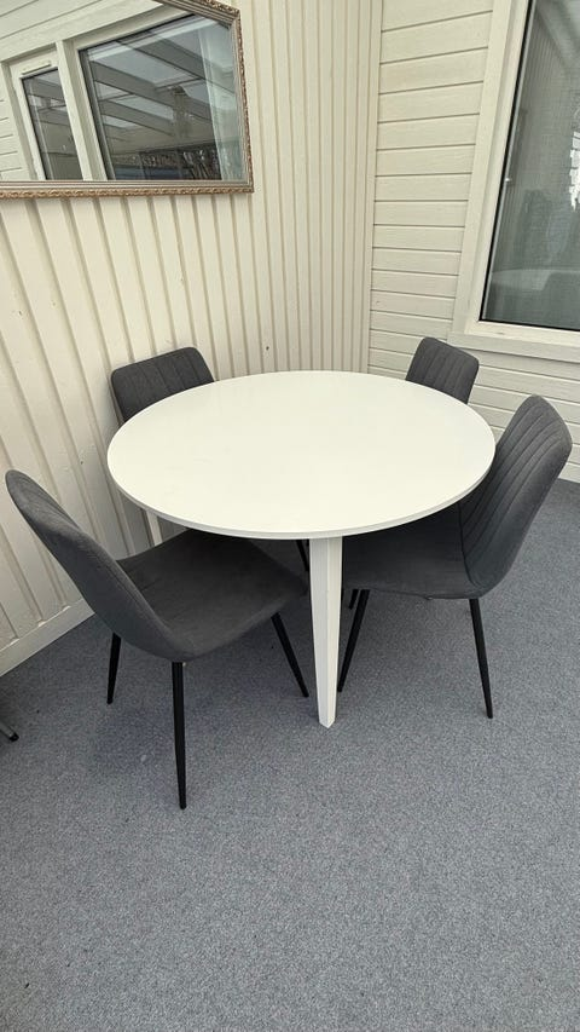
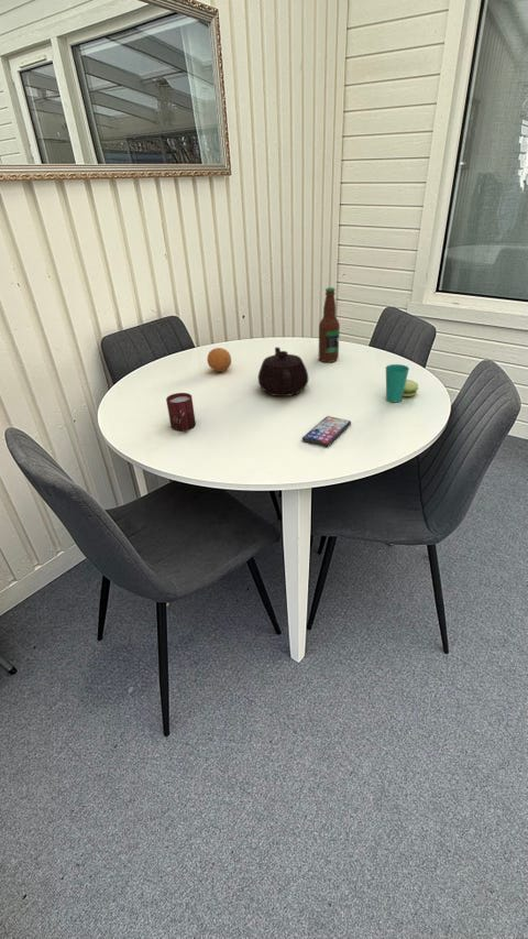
+ cup (402, 381)
+ bottle (329, 325)
+ smartphone (327, 430)
+ cup (182, 414)
+ teapot (283, 370)
+ fruit (219, 360)
